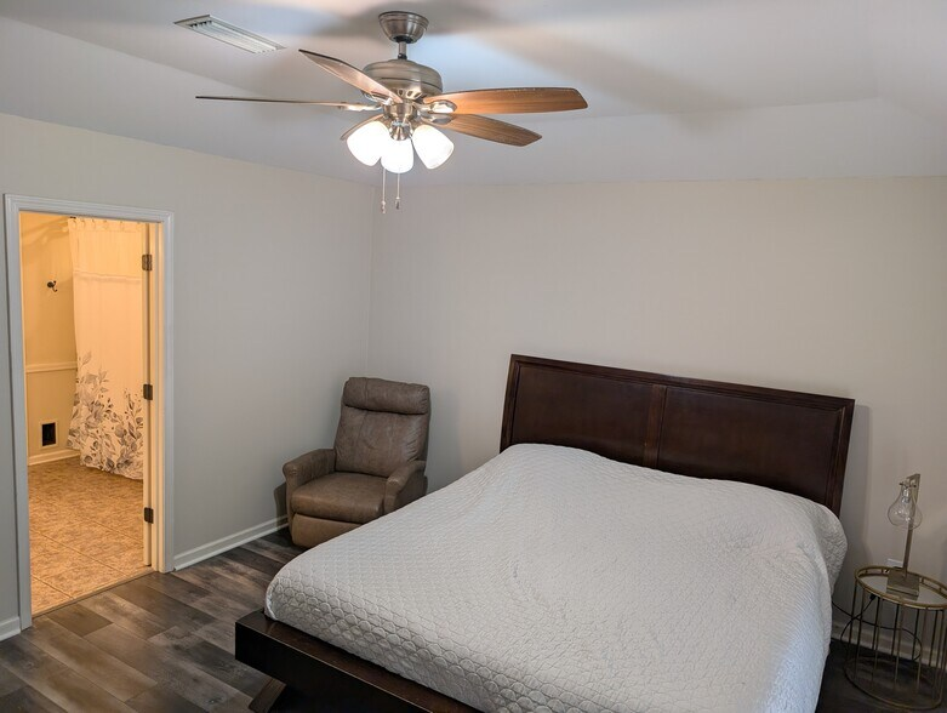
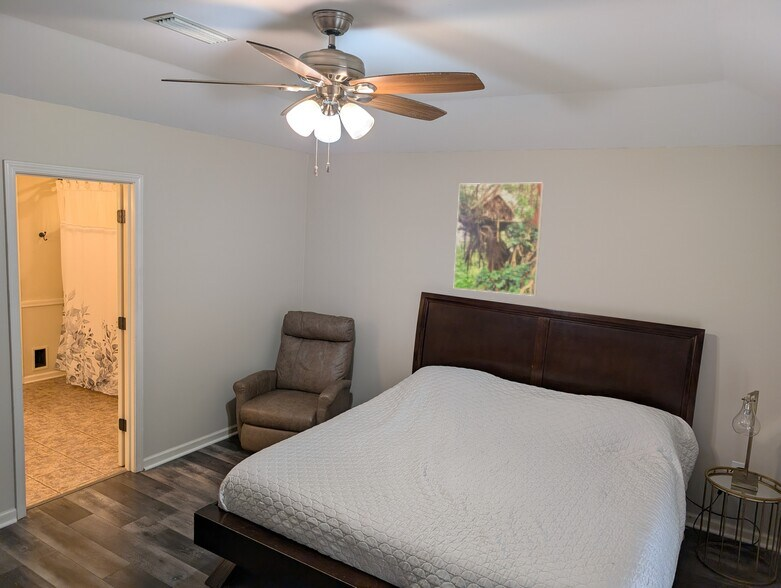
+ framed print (496, 238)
